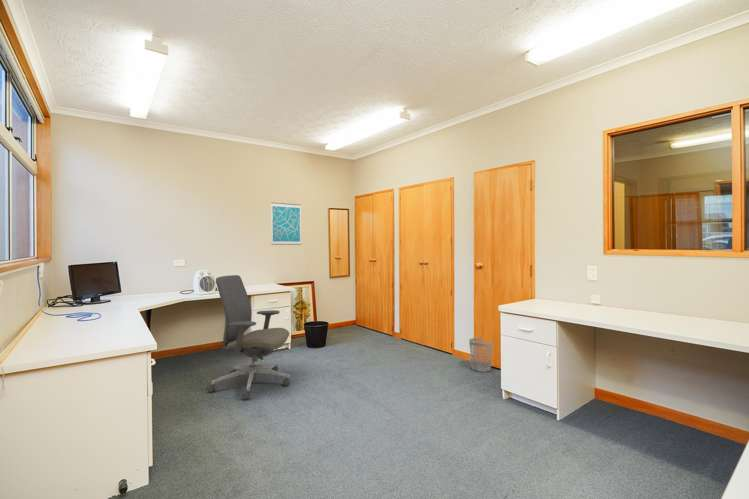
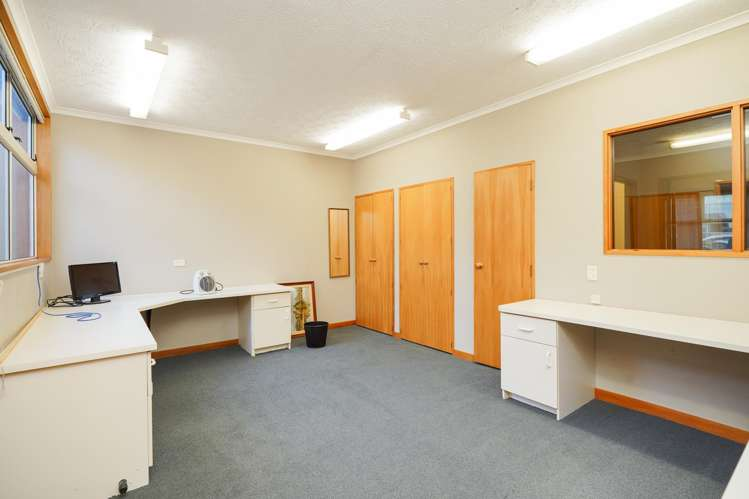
- wastebasket (481, 355)
- office chair (254, 331)
- wall art (286, 224)
